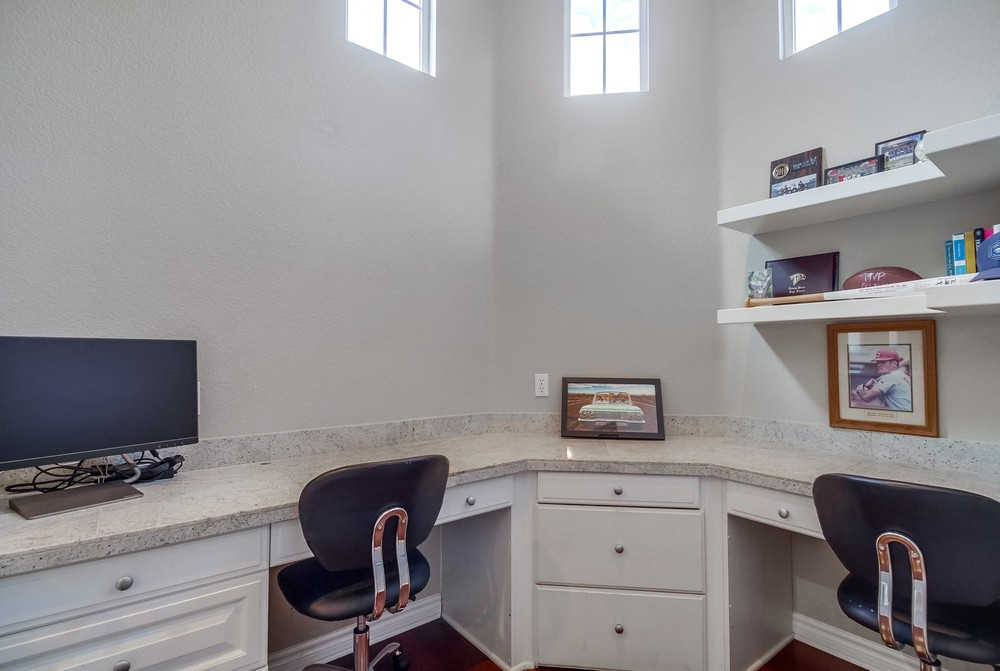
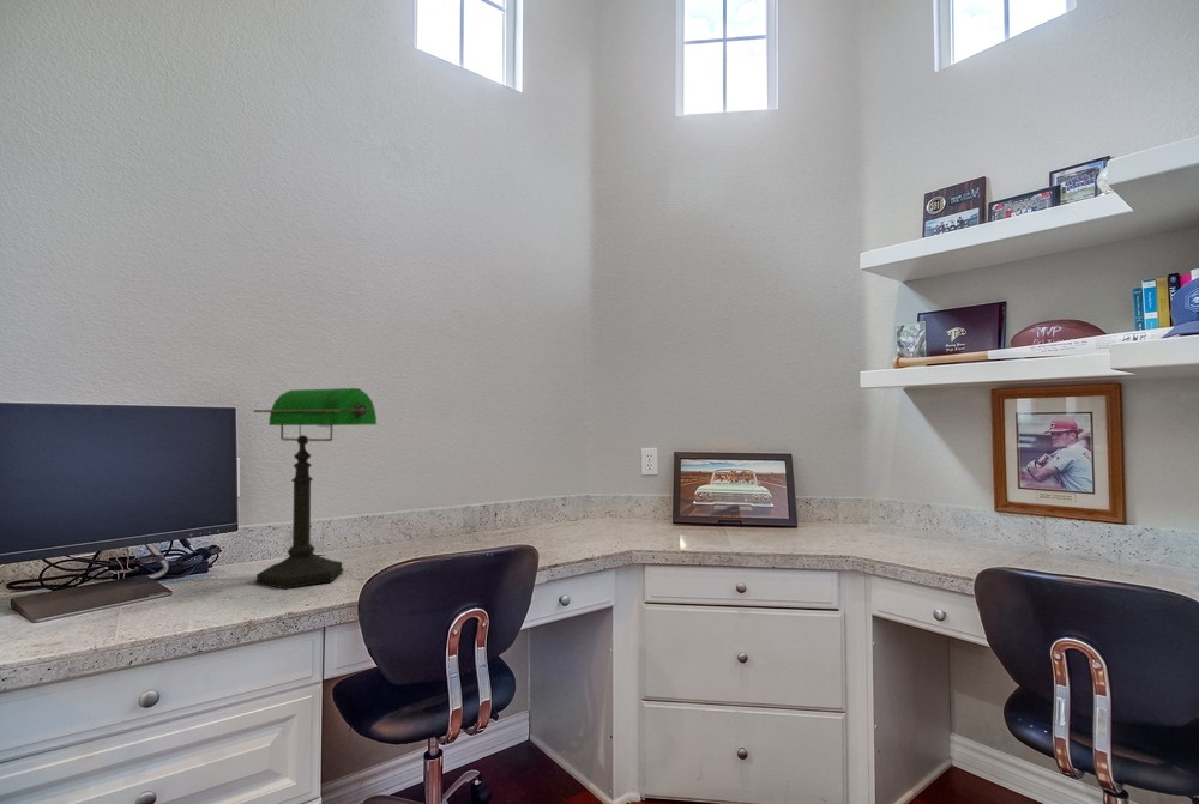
+ desk lamp (309, 480)
